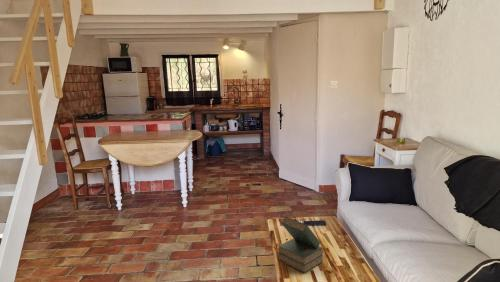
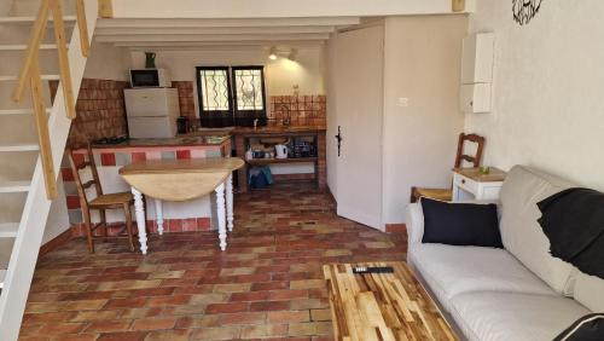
- book (300, 239)
